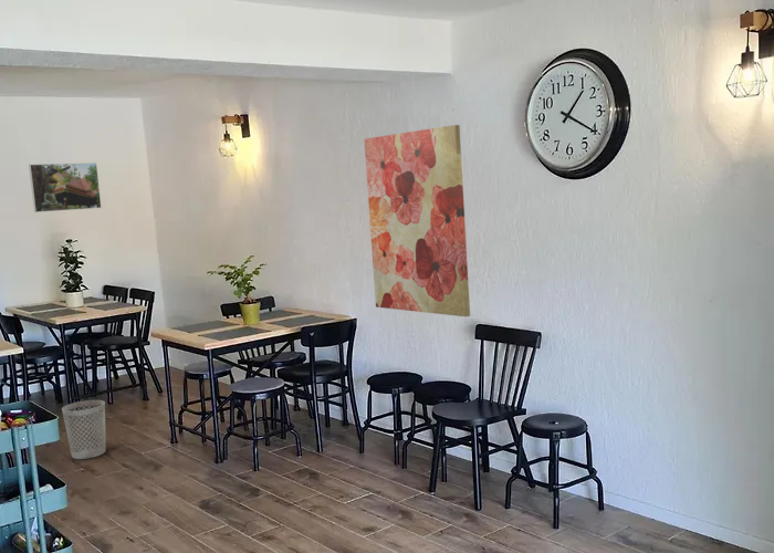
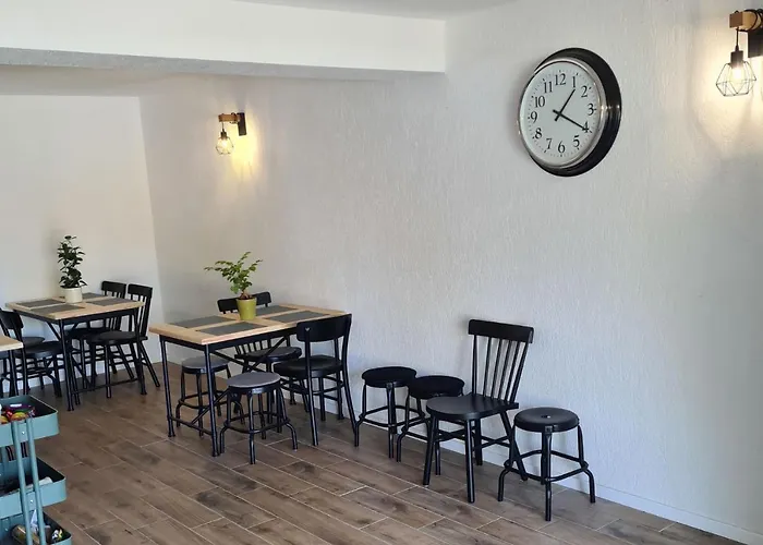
- wastebasket (86, 429)
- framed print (65, 187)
- wall art (414, 222)
